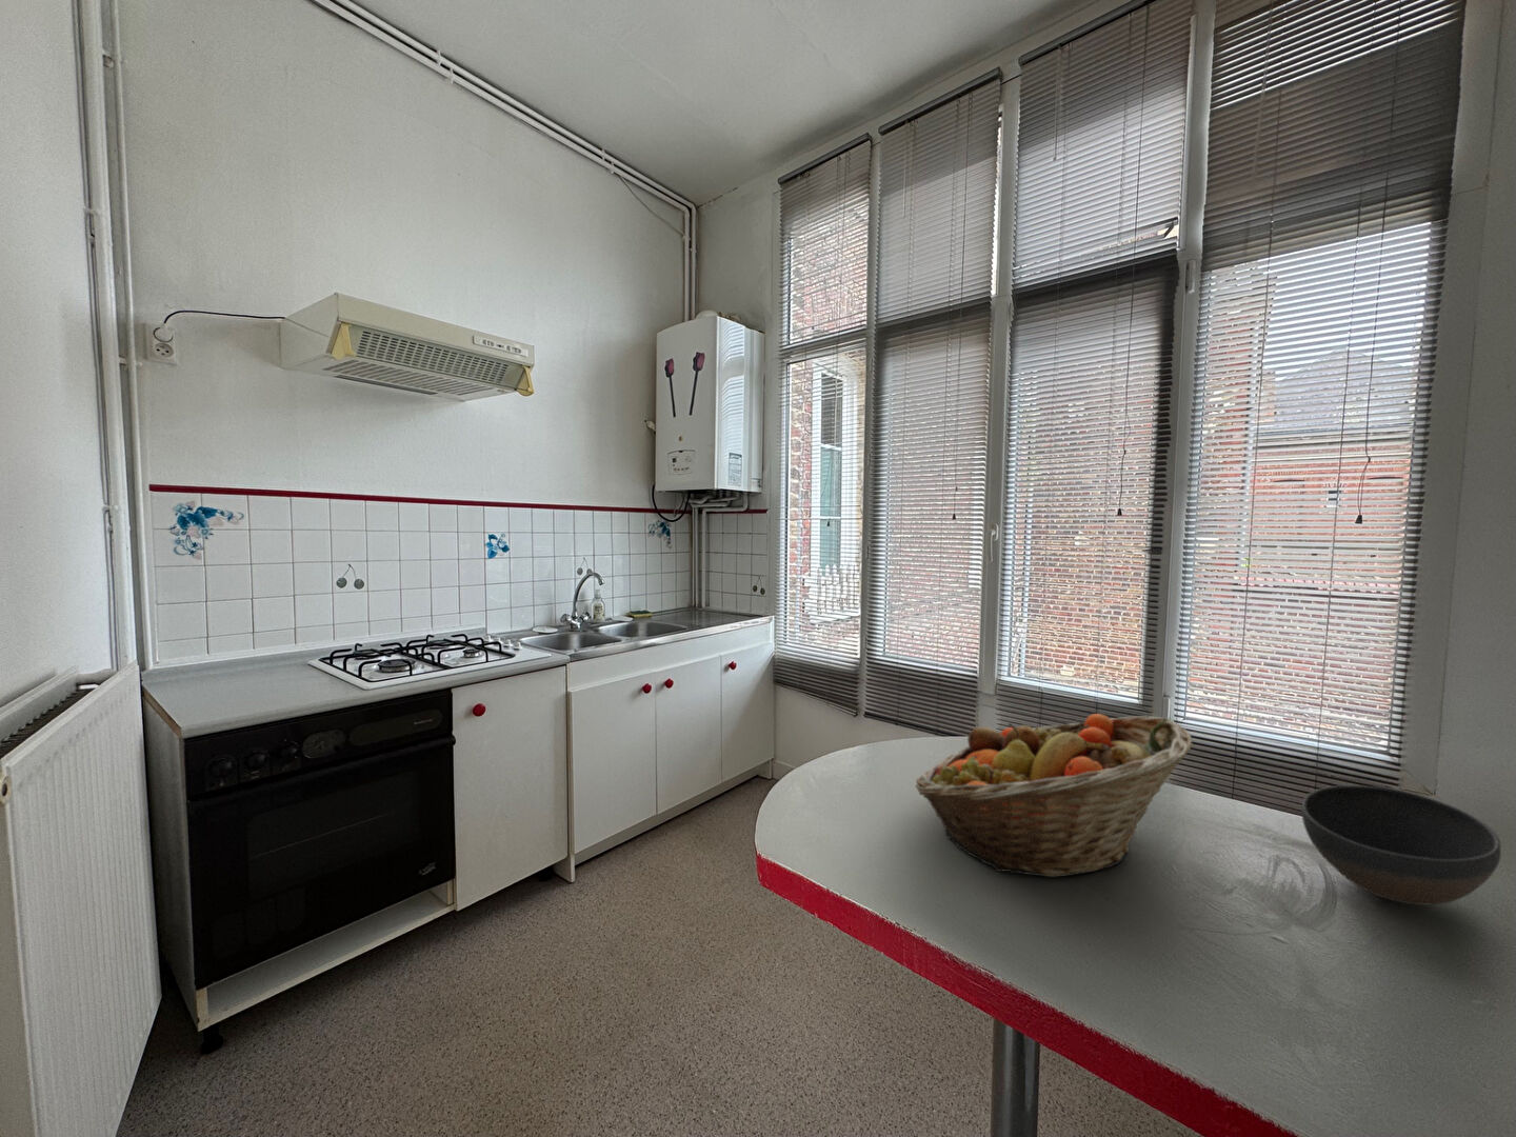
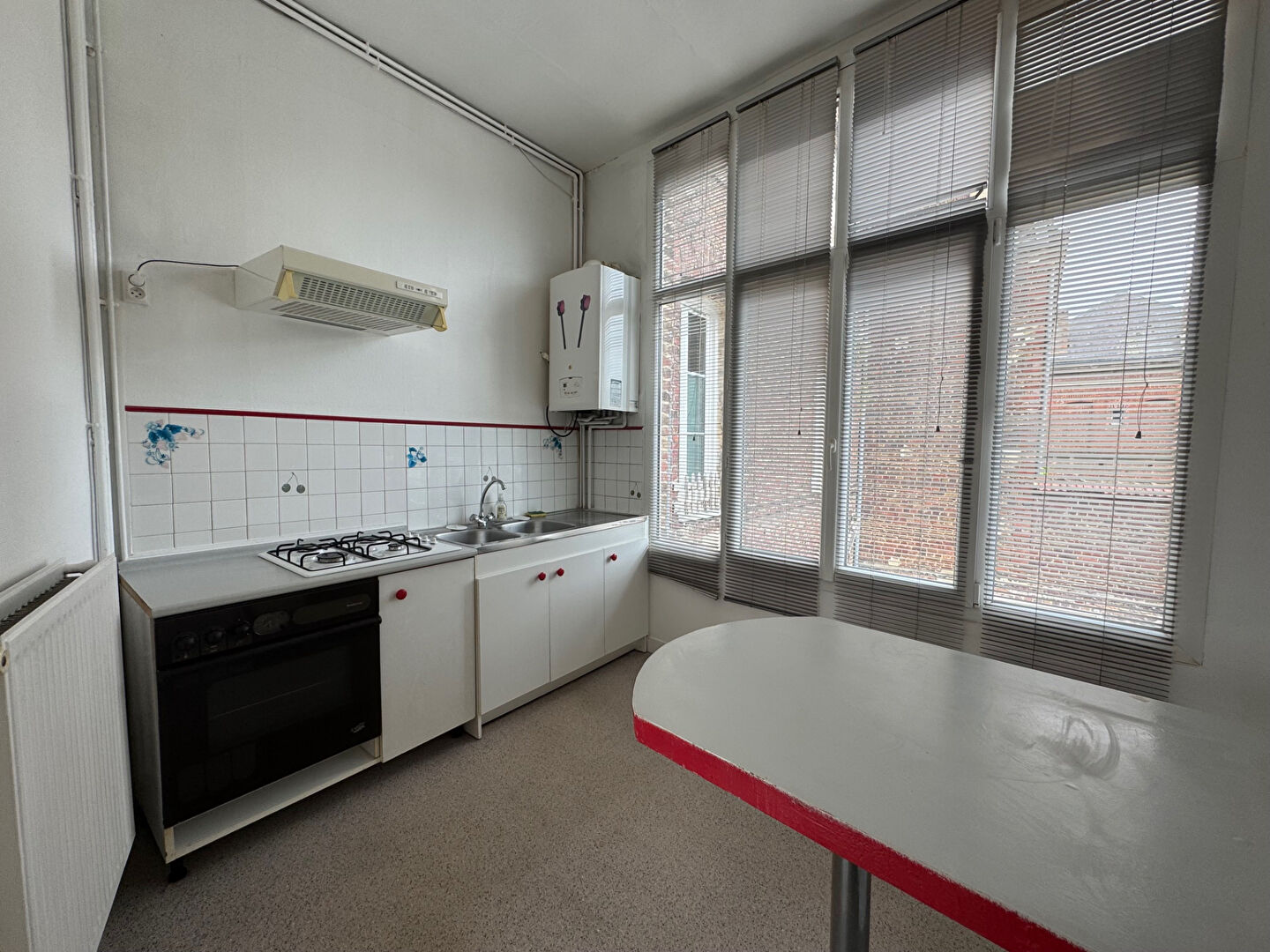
- fruit basket (1048, 775)
- bowl (1391, 850)
